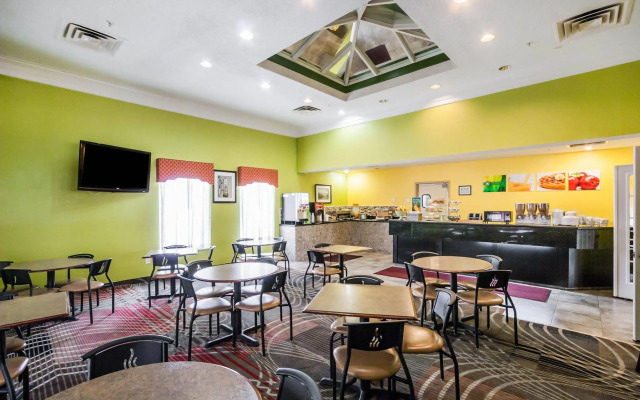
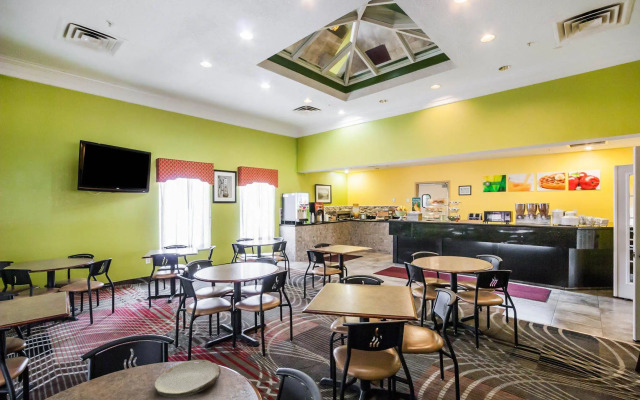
+ plate (188, 378)
